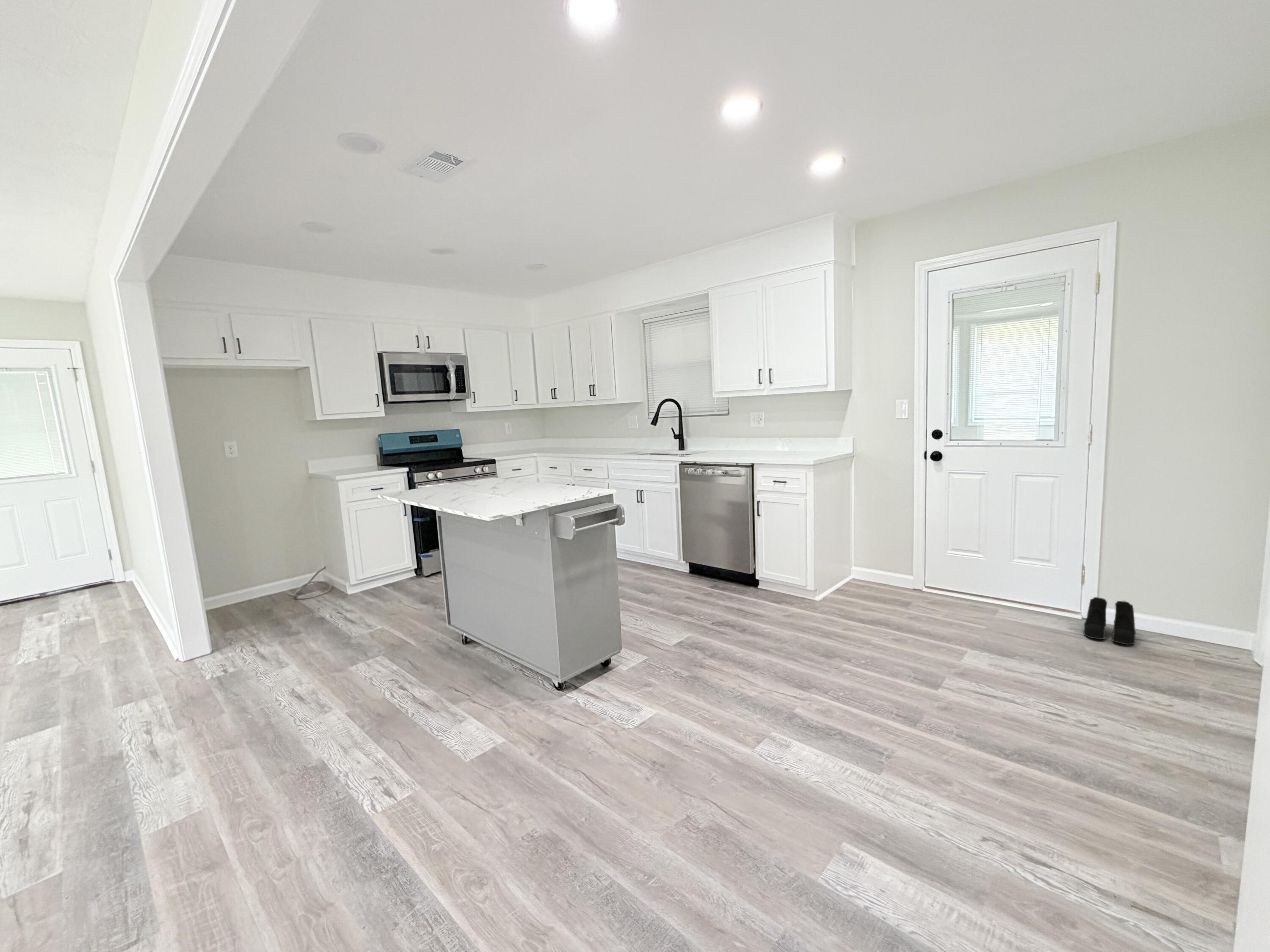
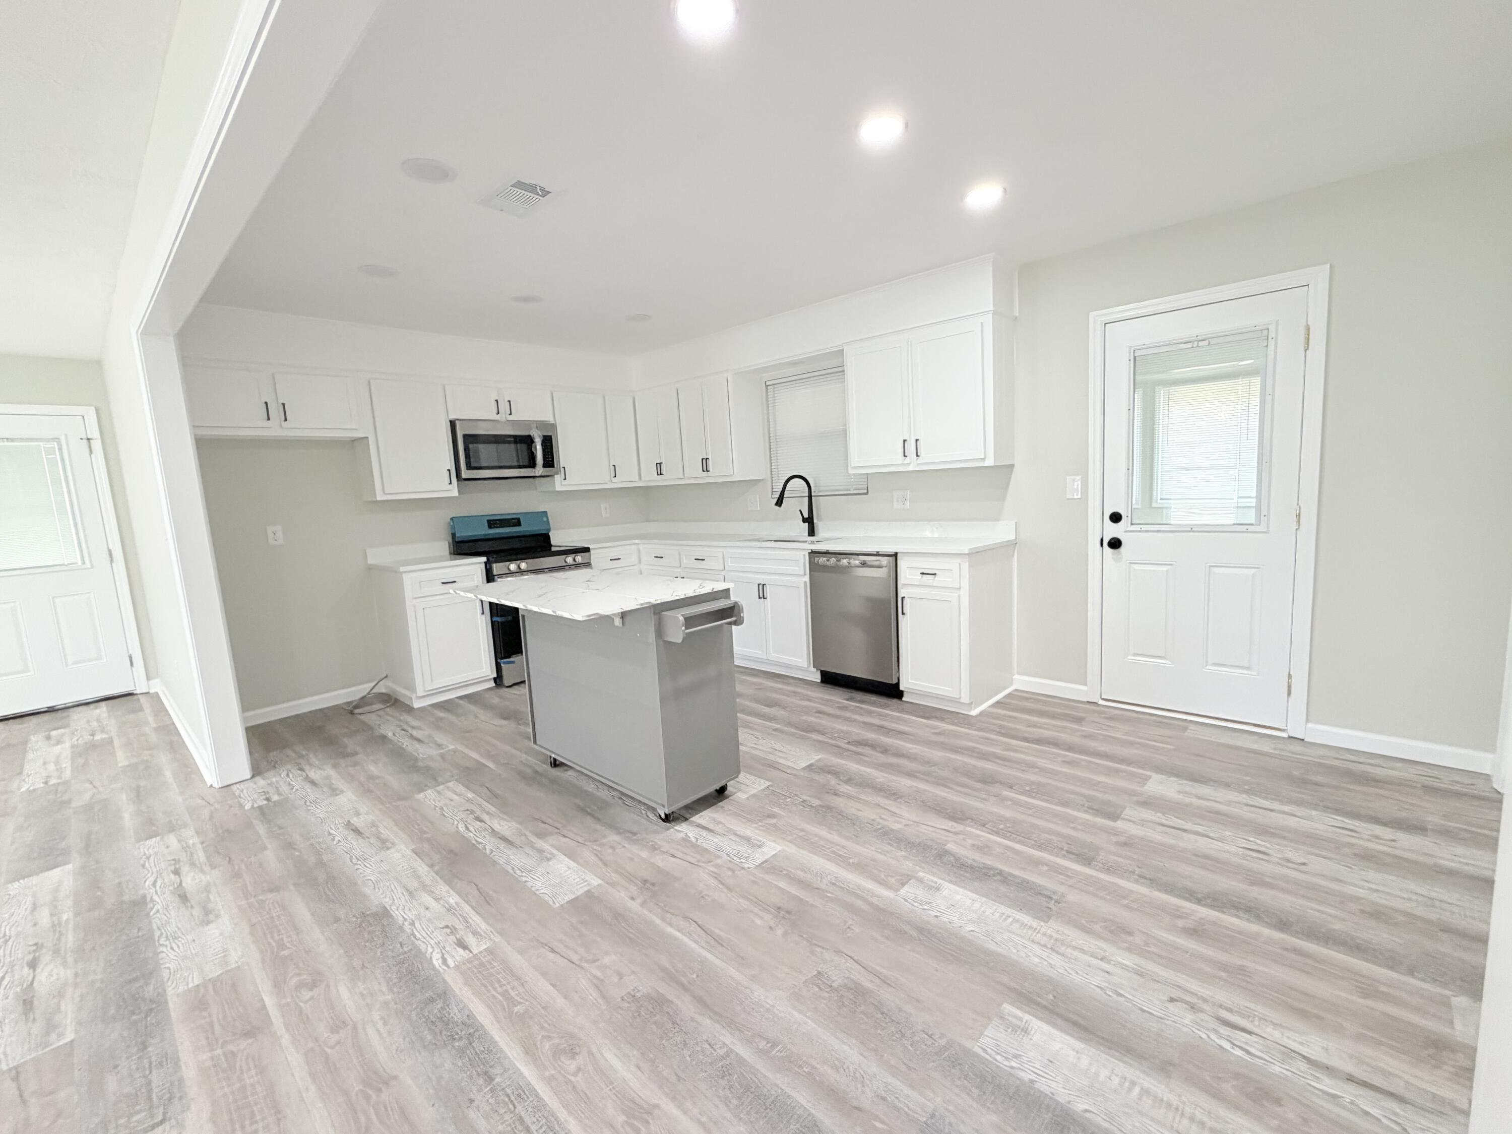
- boots (1106, 618)
